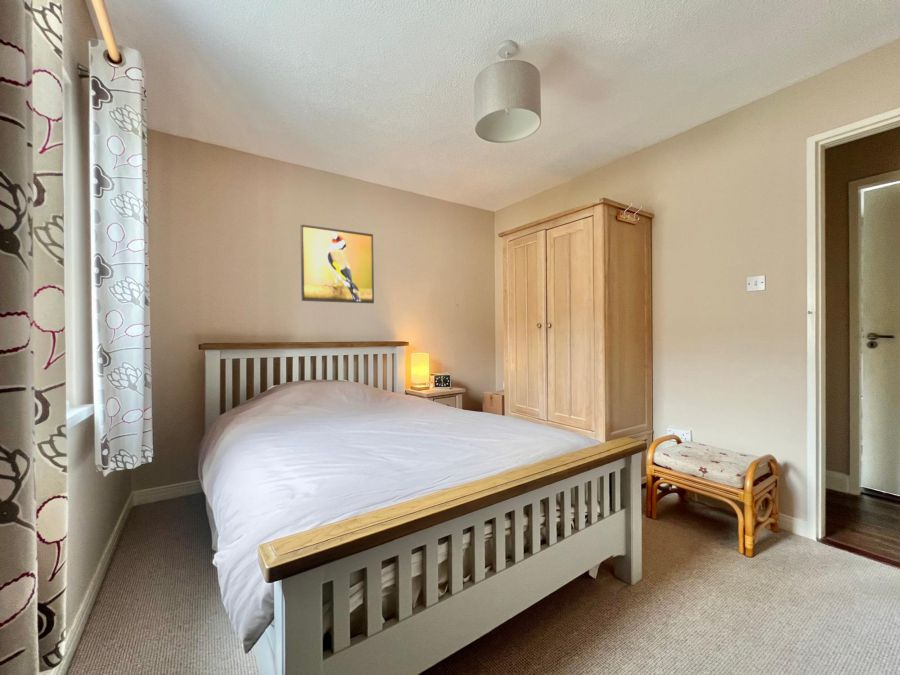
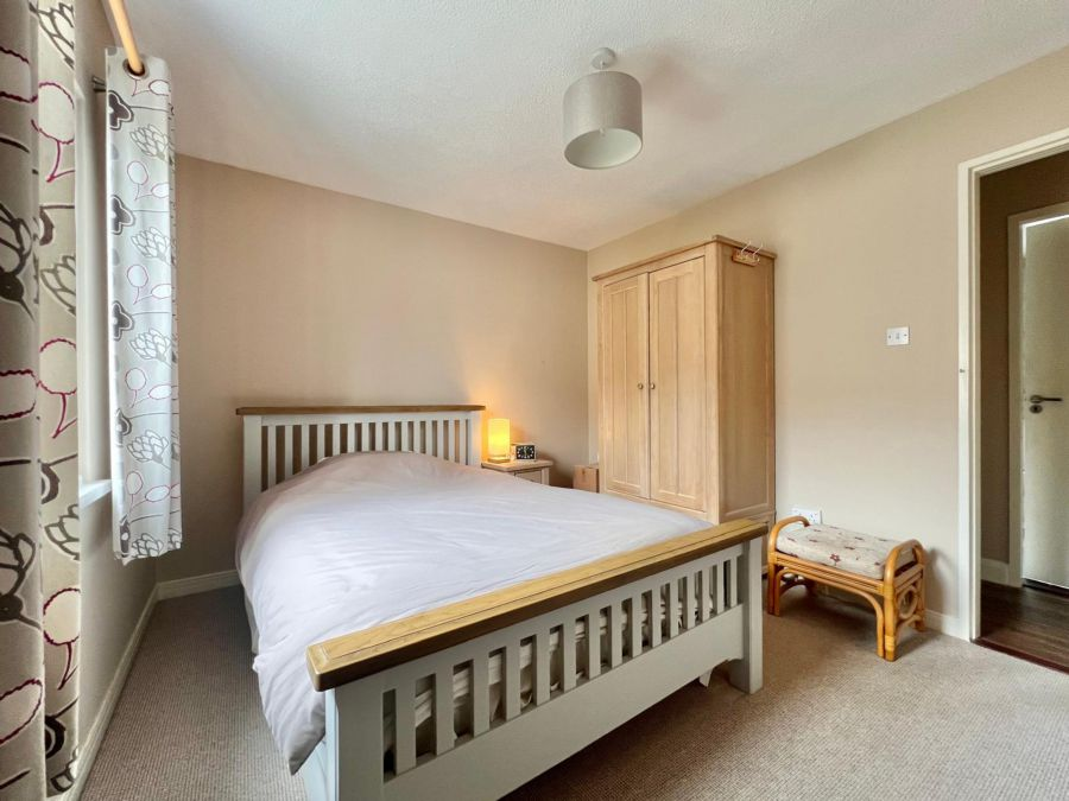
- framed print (339, 265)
